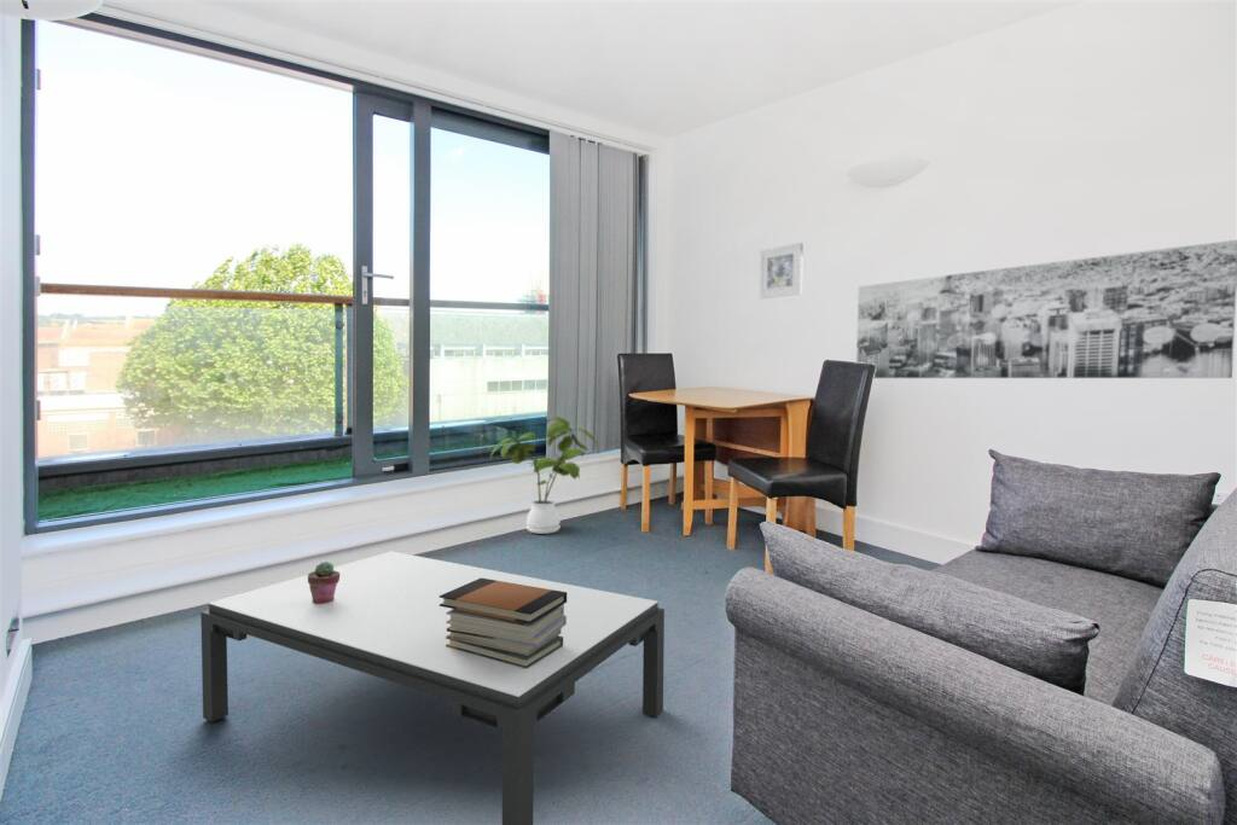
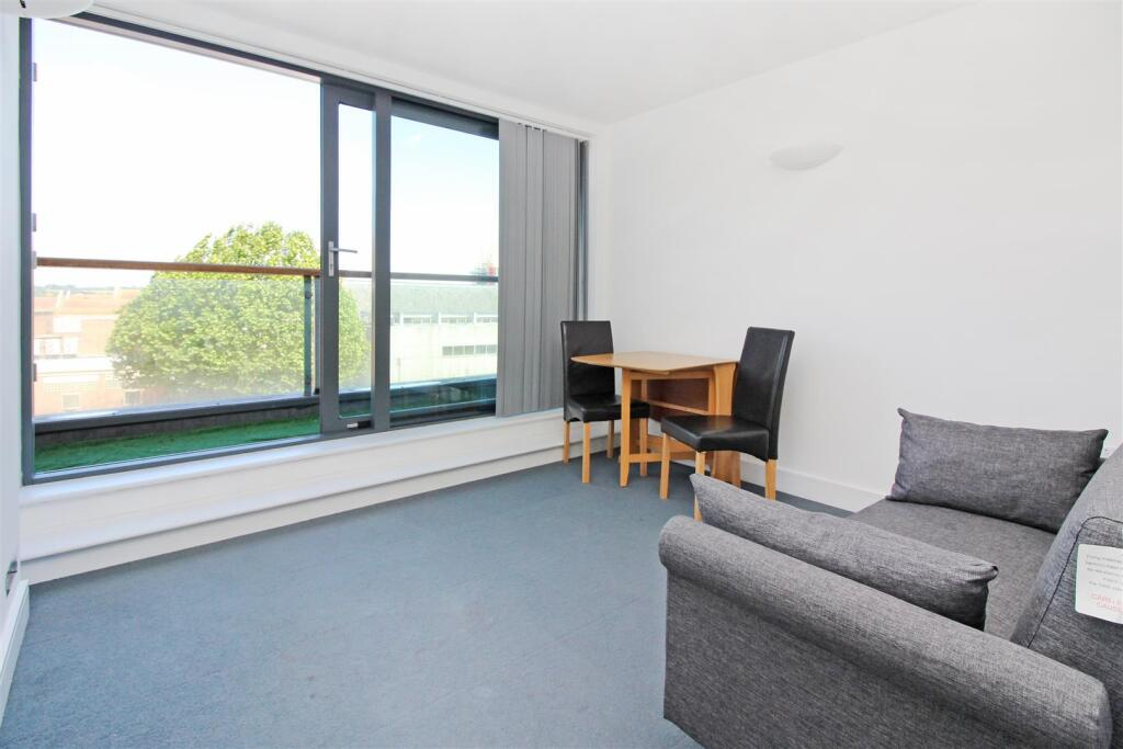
- house plant (556, 475)
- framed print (780, 272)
- book stack (505, 620)
- wall art (1009, 323)
- coffee table (436, 658)
- potted succulent (324, 580)
